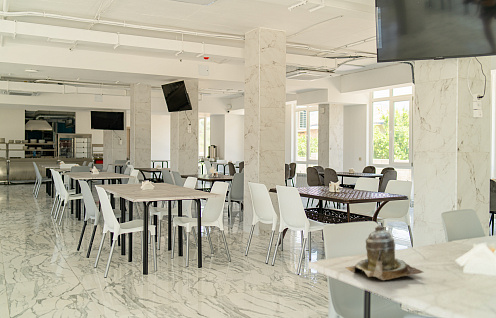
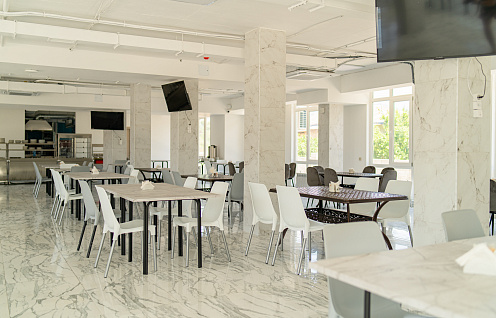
- teapot (382, 248)
